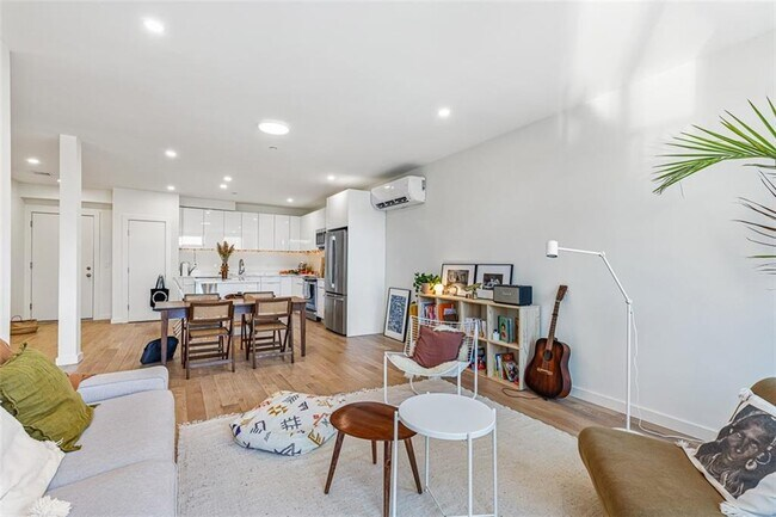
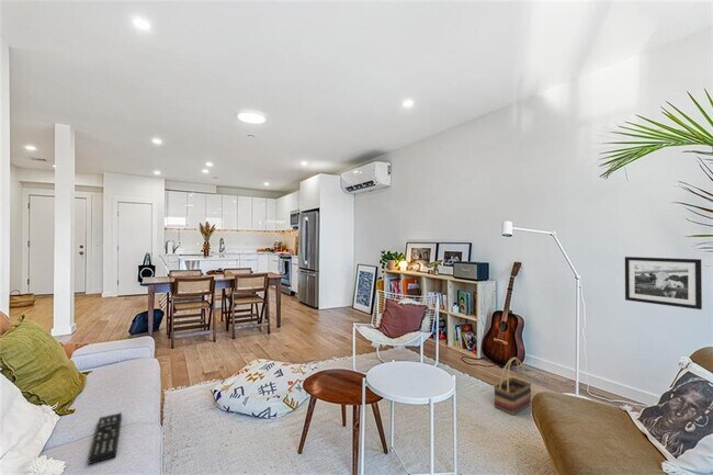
+ picture frame (660, 281)
+ remote control (106, 434)
+ basket (512, 381)
